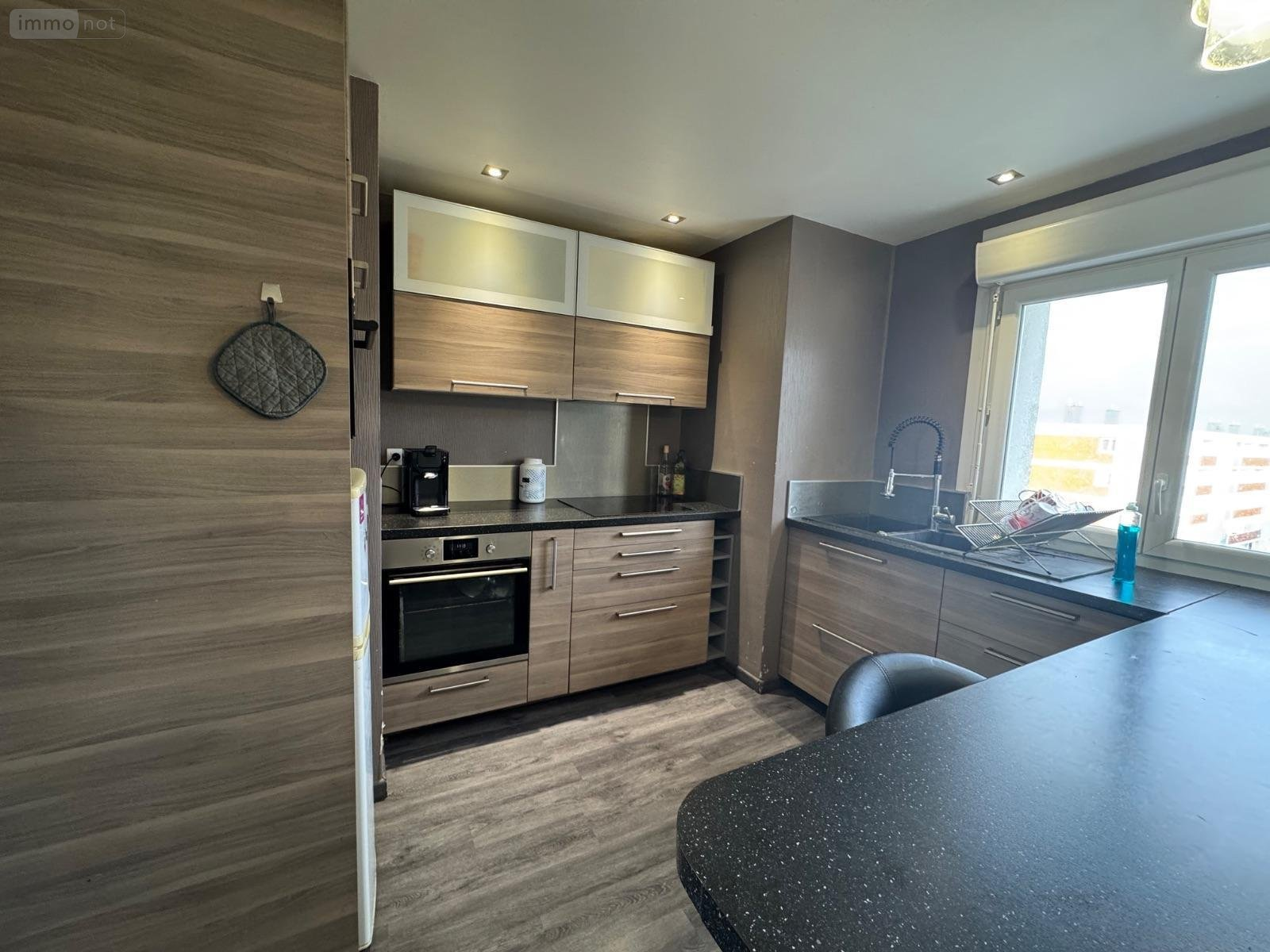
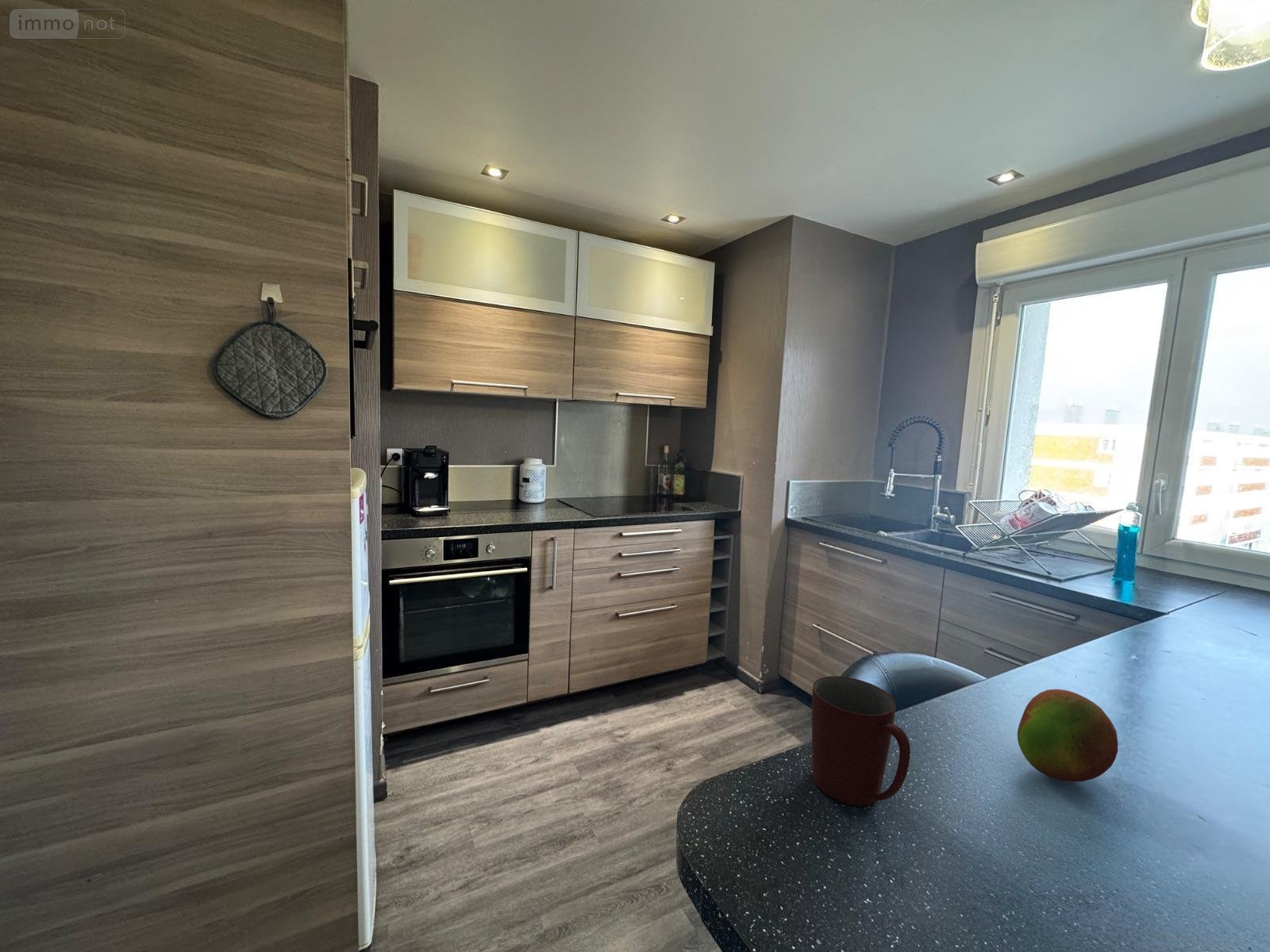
+ fruit (1064, 735)
+ mug (859, 747)
